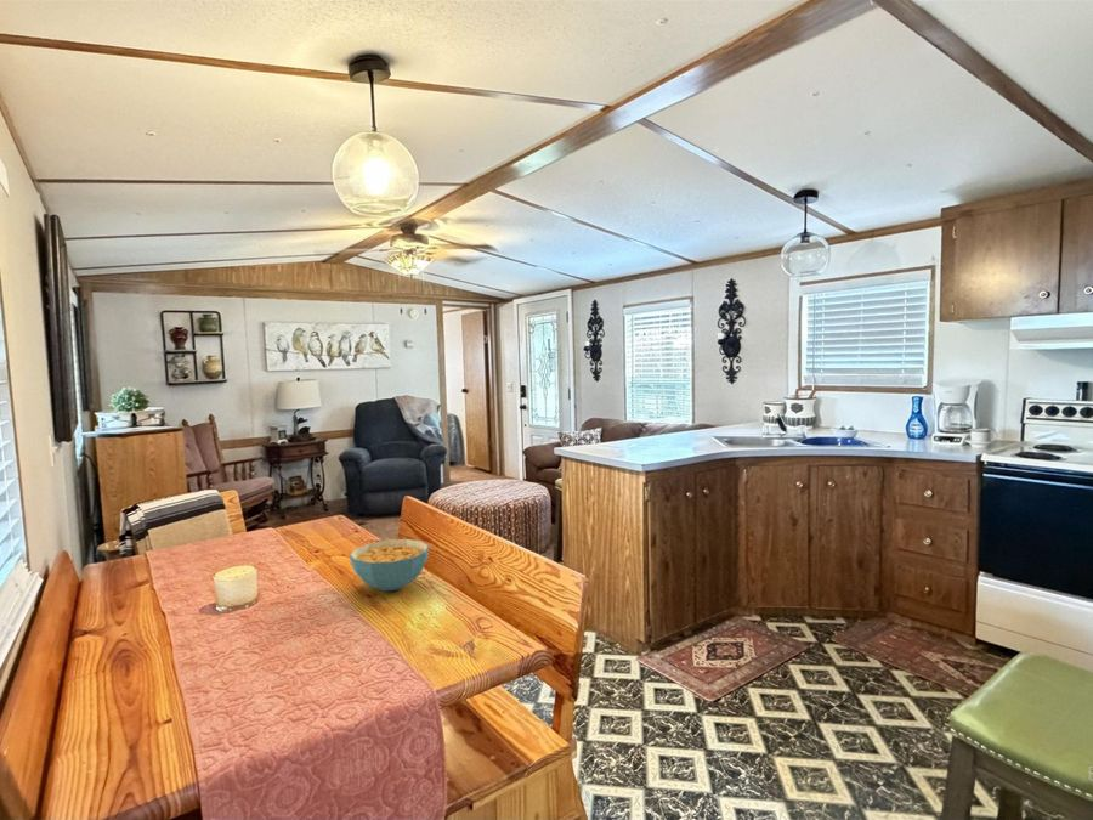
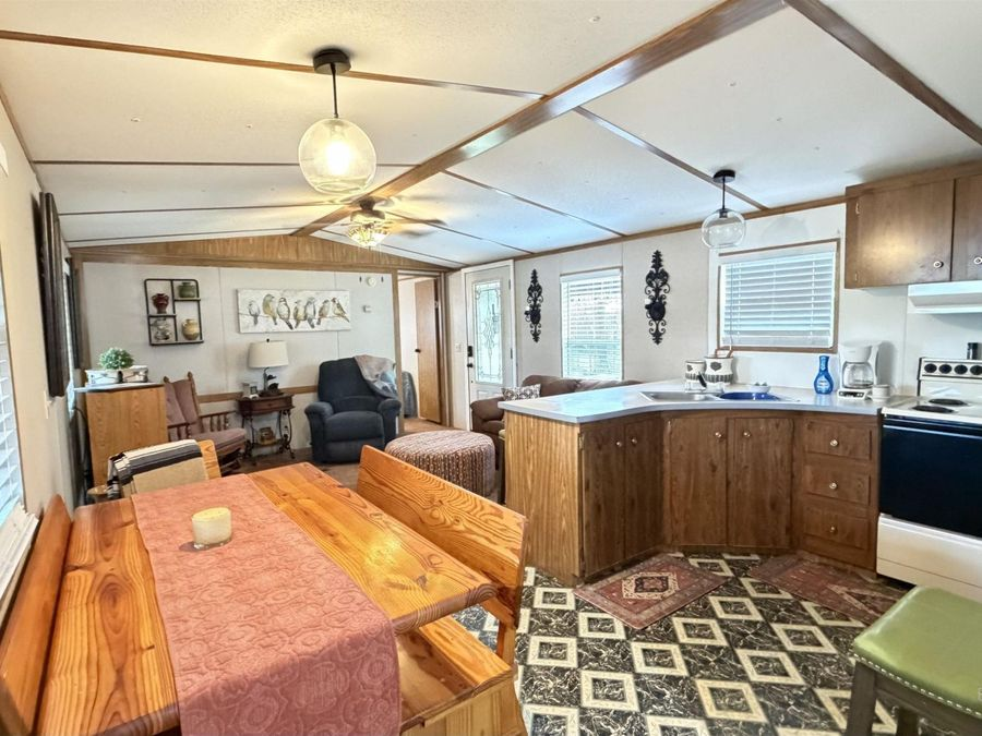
- cereal bowl (390, 567)
